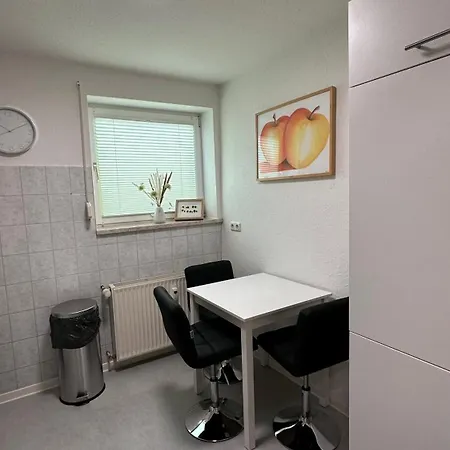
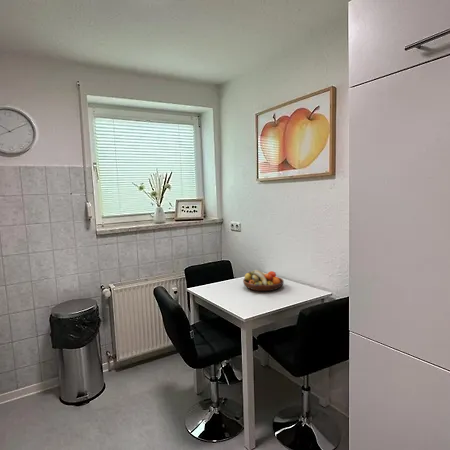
+ fruit bowl (263, 278)
